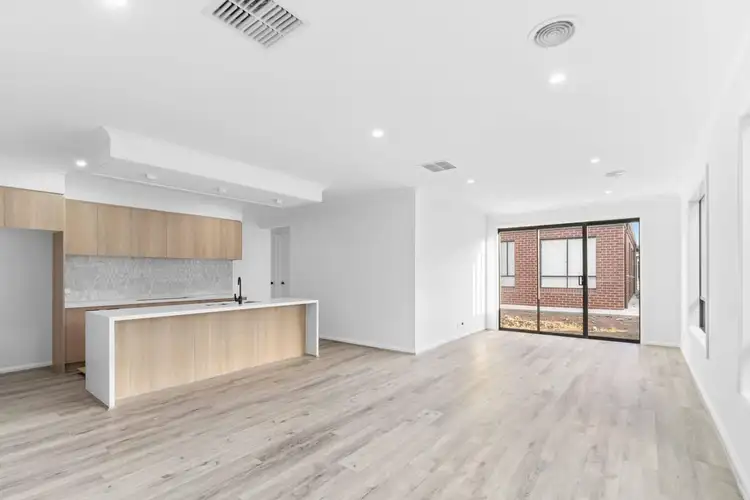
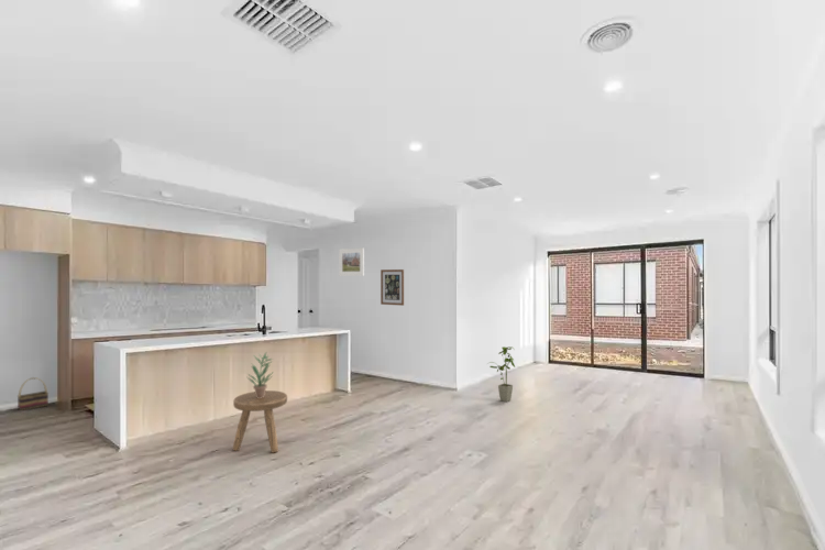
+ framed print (351, 262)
+ basket (33, 393)
+ stool (265, 421)
+ house plant (502, 373)
+ wall art (392, 287)
+ potted plant (260, 373)
